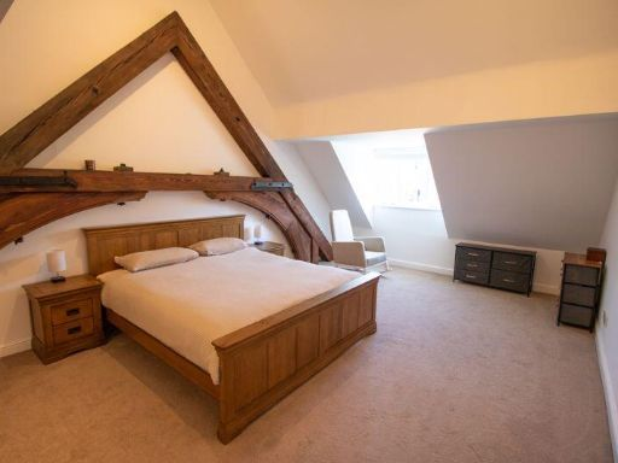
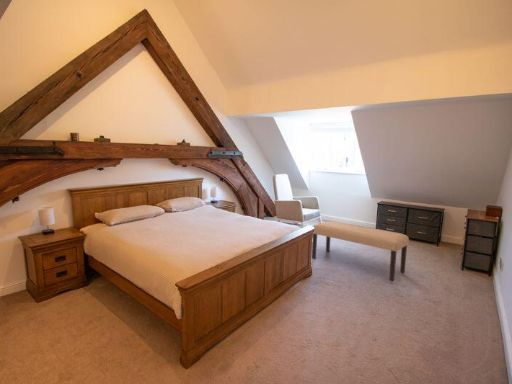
+ bench (356, 242)
